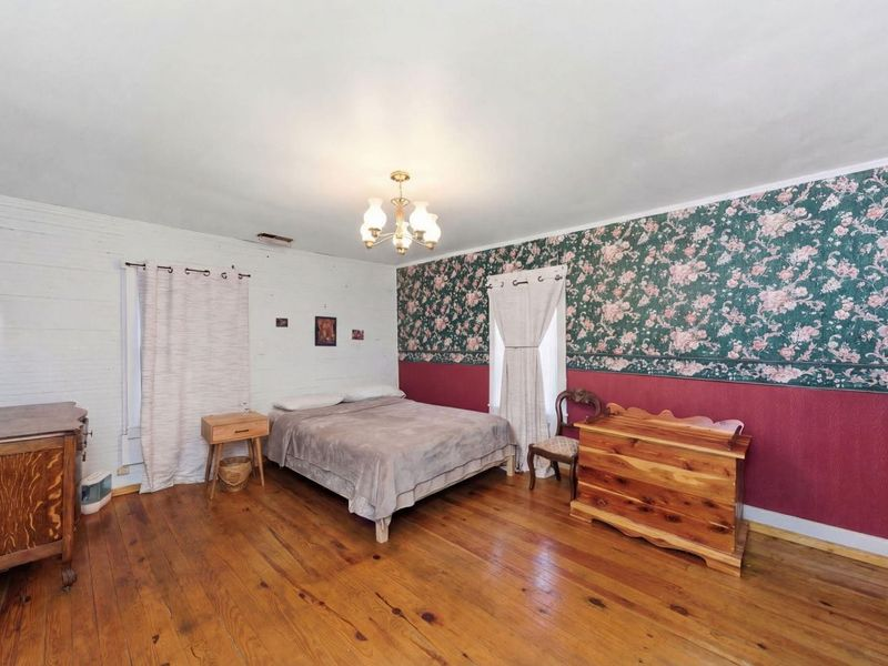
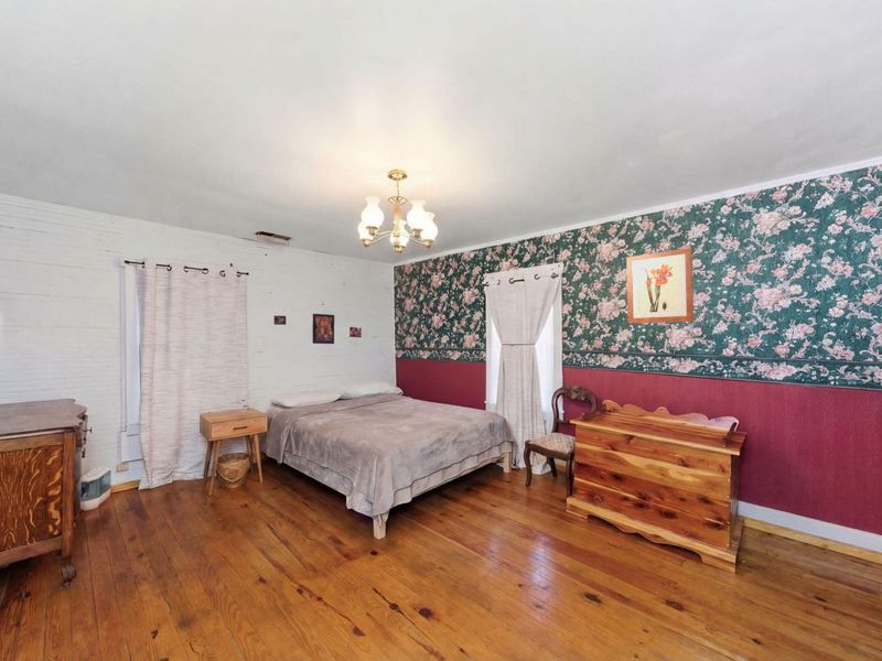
+ wall art (658, 288)
